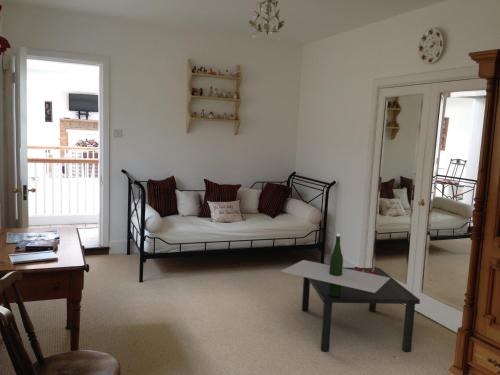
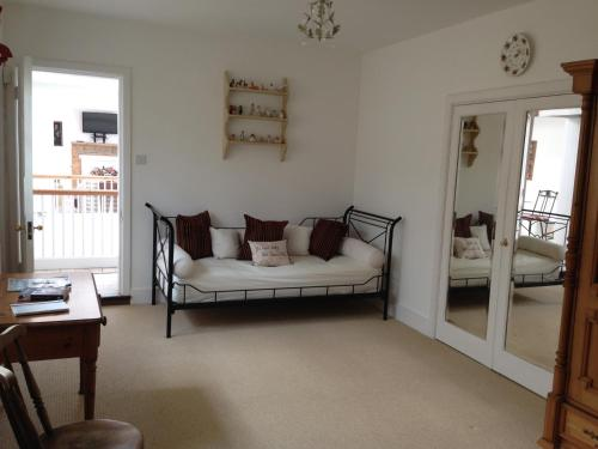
- coffee table (342, 284)
